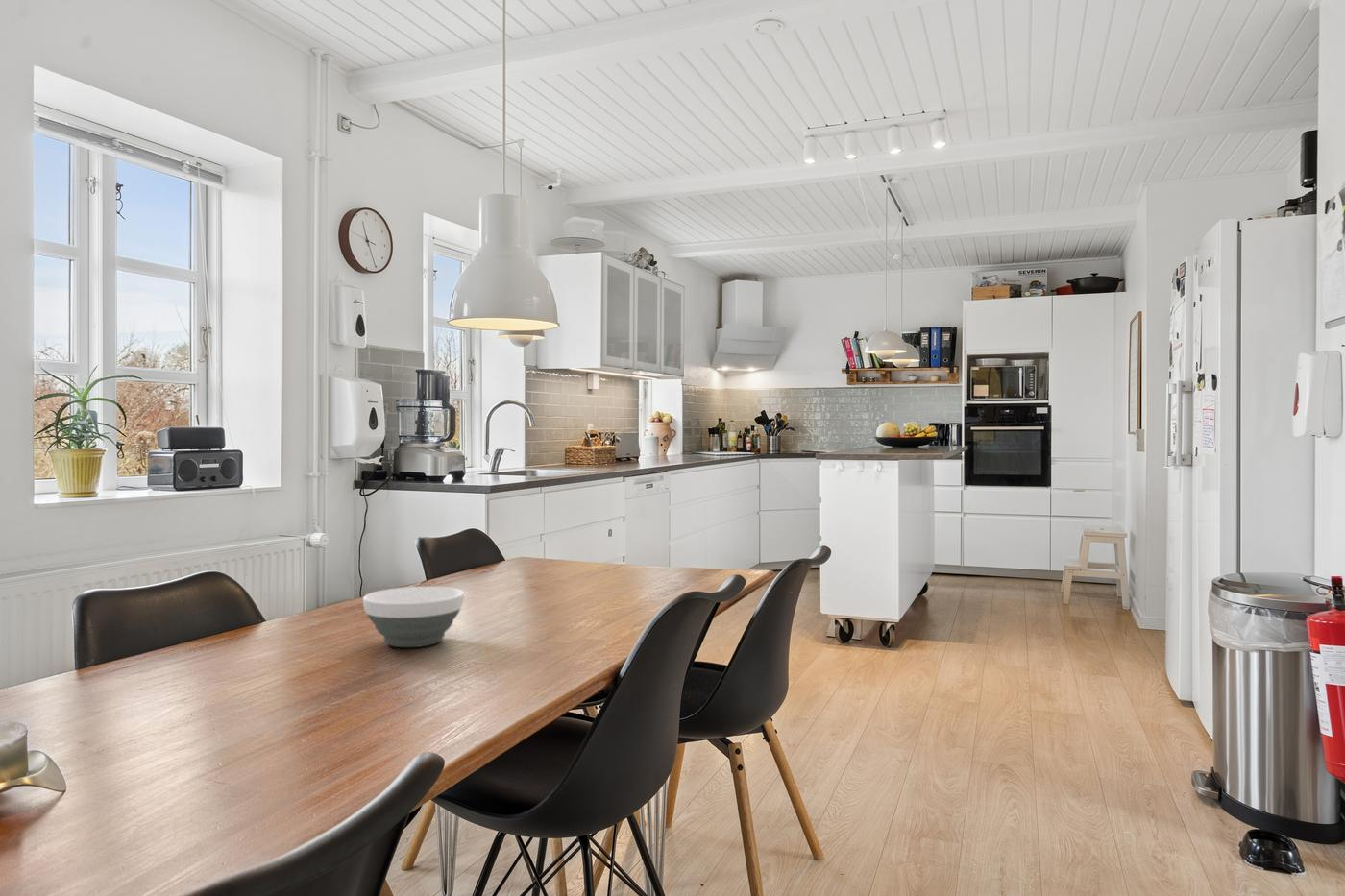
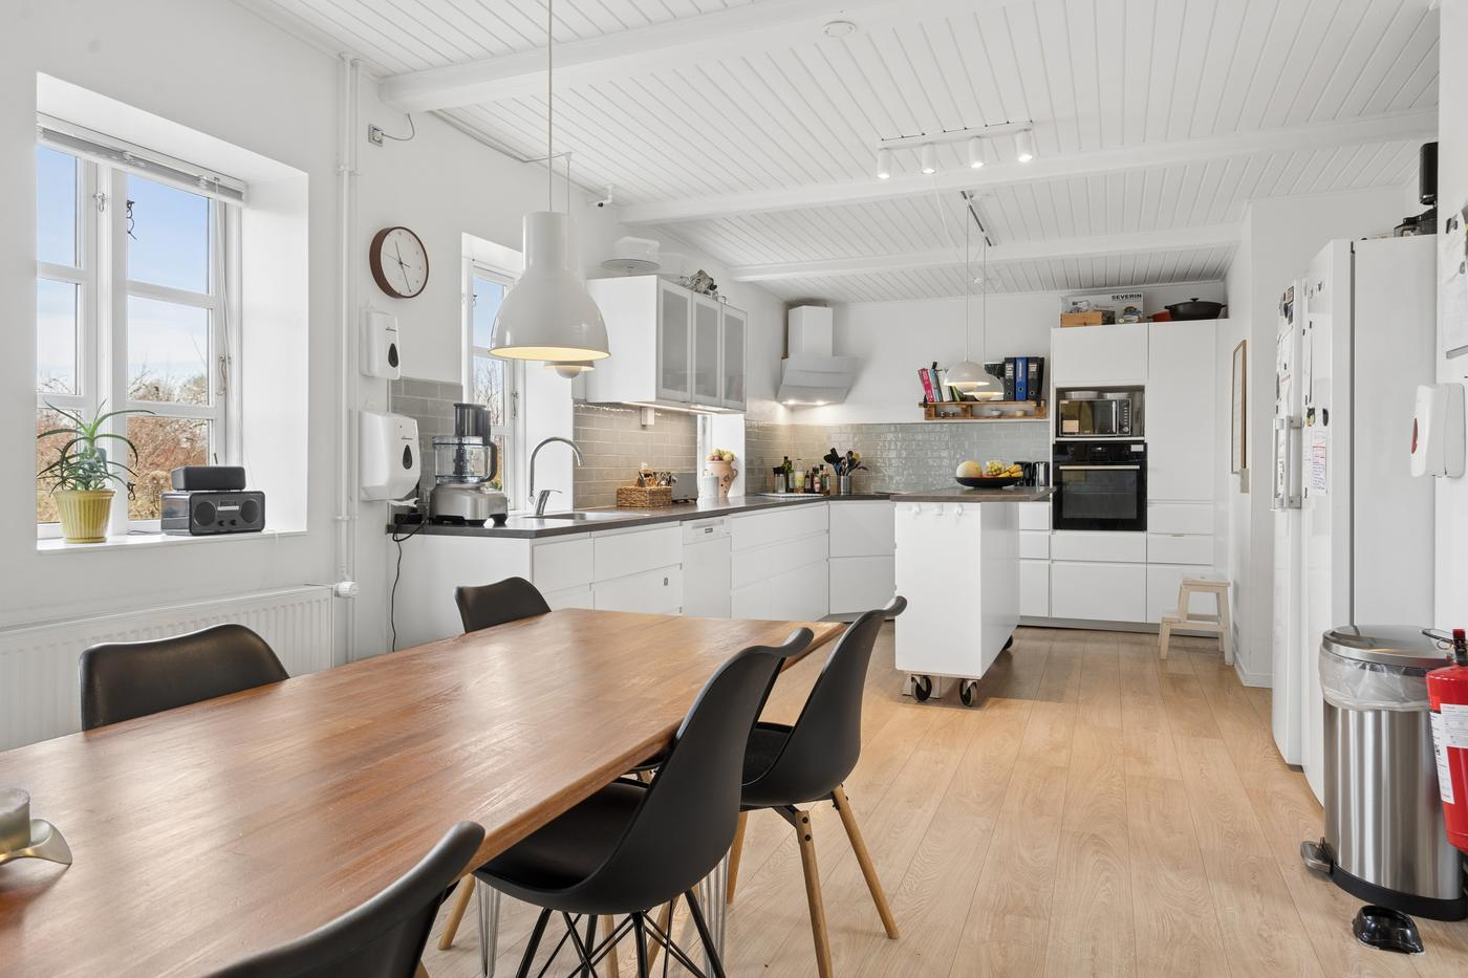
- bowl (414, 618)
